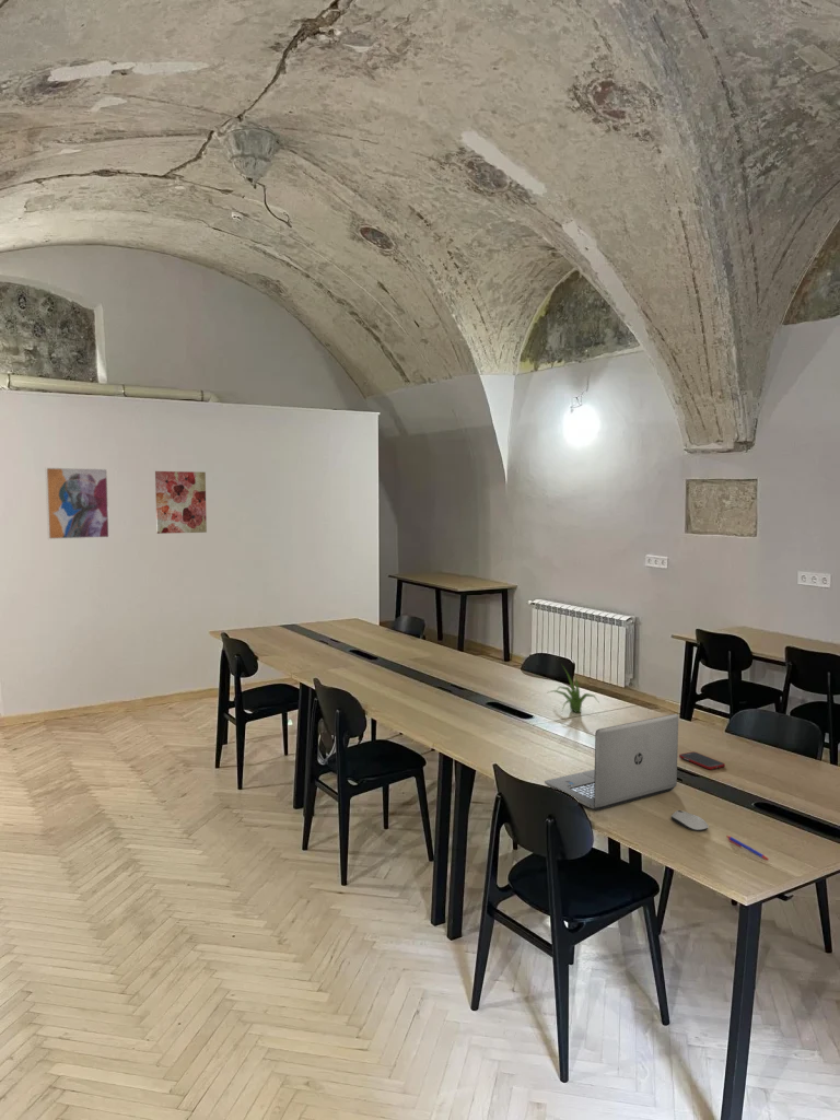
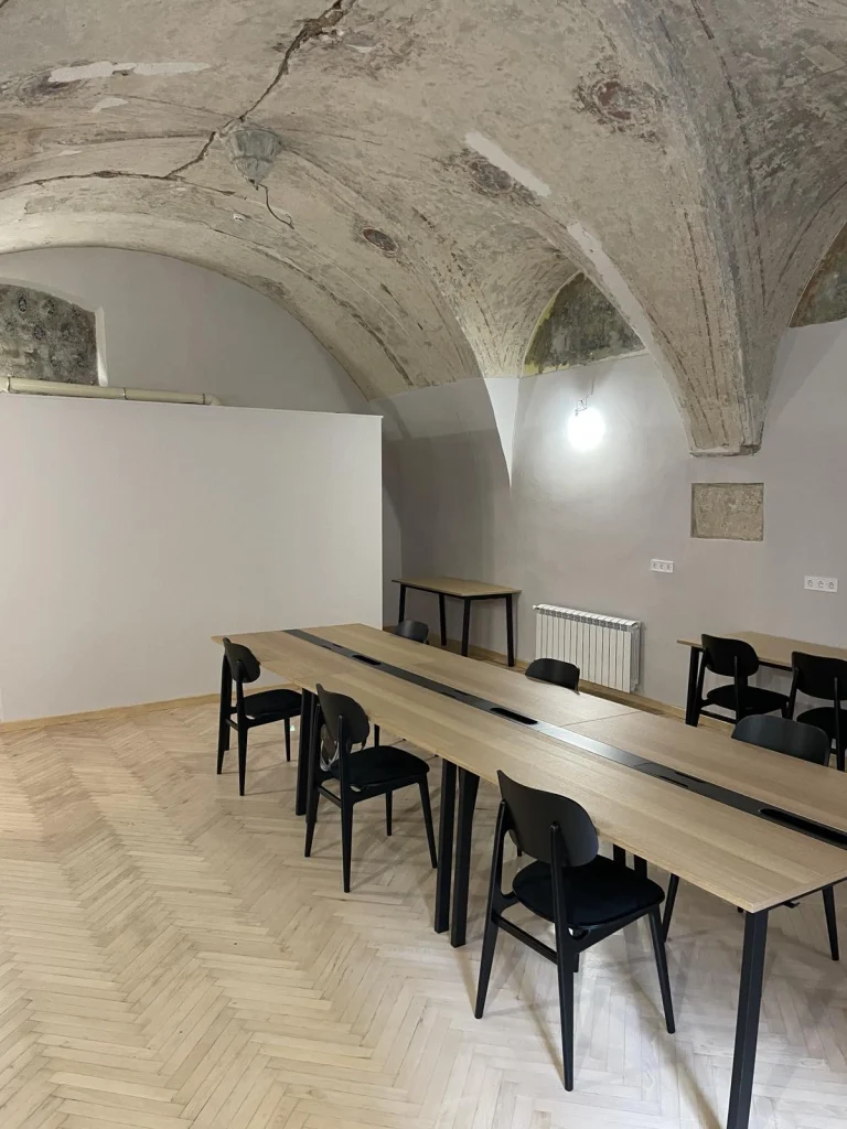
- wall art (180, 502)
- laptop (610, 750)
- cell phone (701, 760)
- computer mouse (689, 819)
- plant (567, 688)
- wall art (78, 503)
- pen (747, 848)
